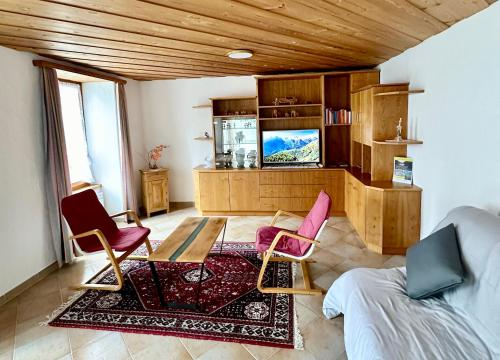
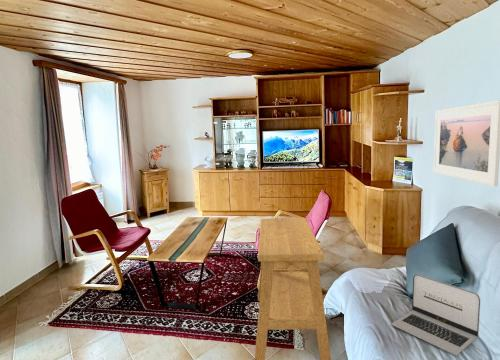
+ side table (287, 280)
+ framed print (461, 142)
+ laptop (433, 310)
